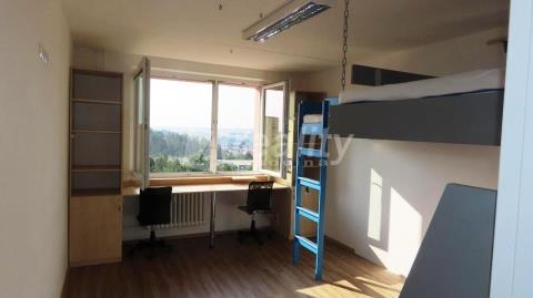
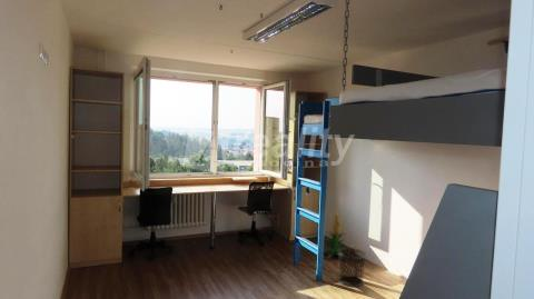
+ waste bin (350, 267)
+ indoor plant (336, 232)
